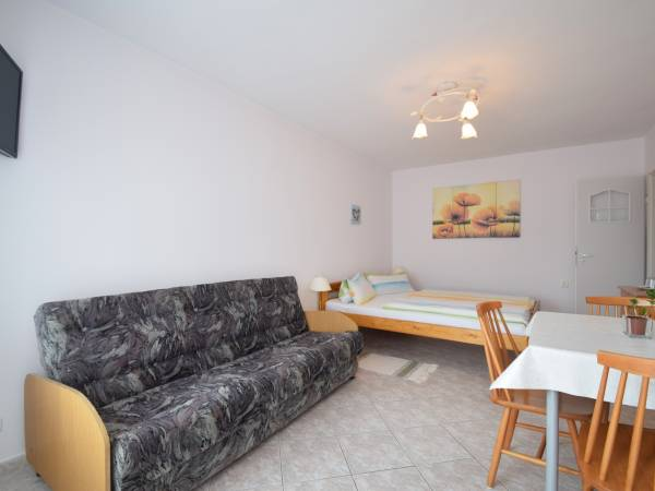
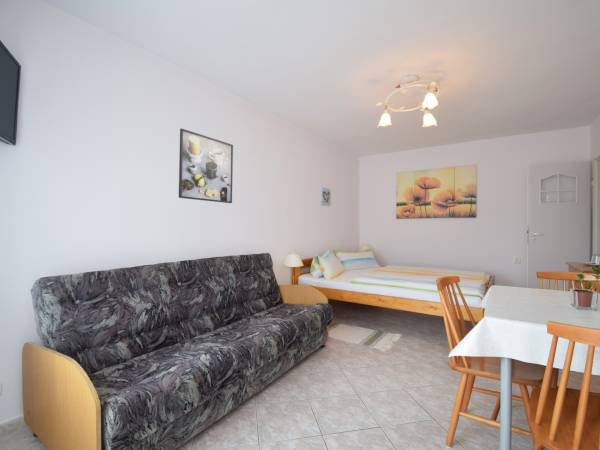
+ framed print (208, 169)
